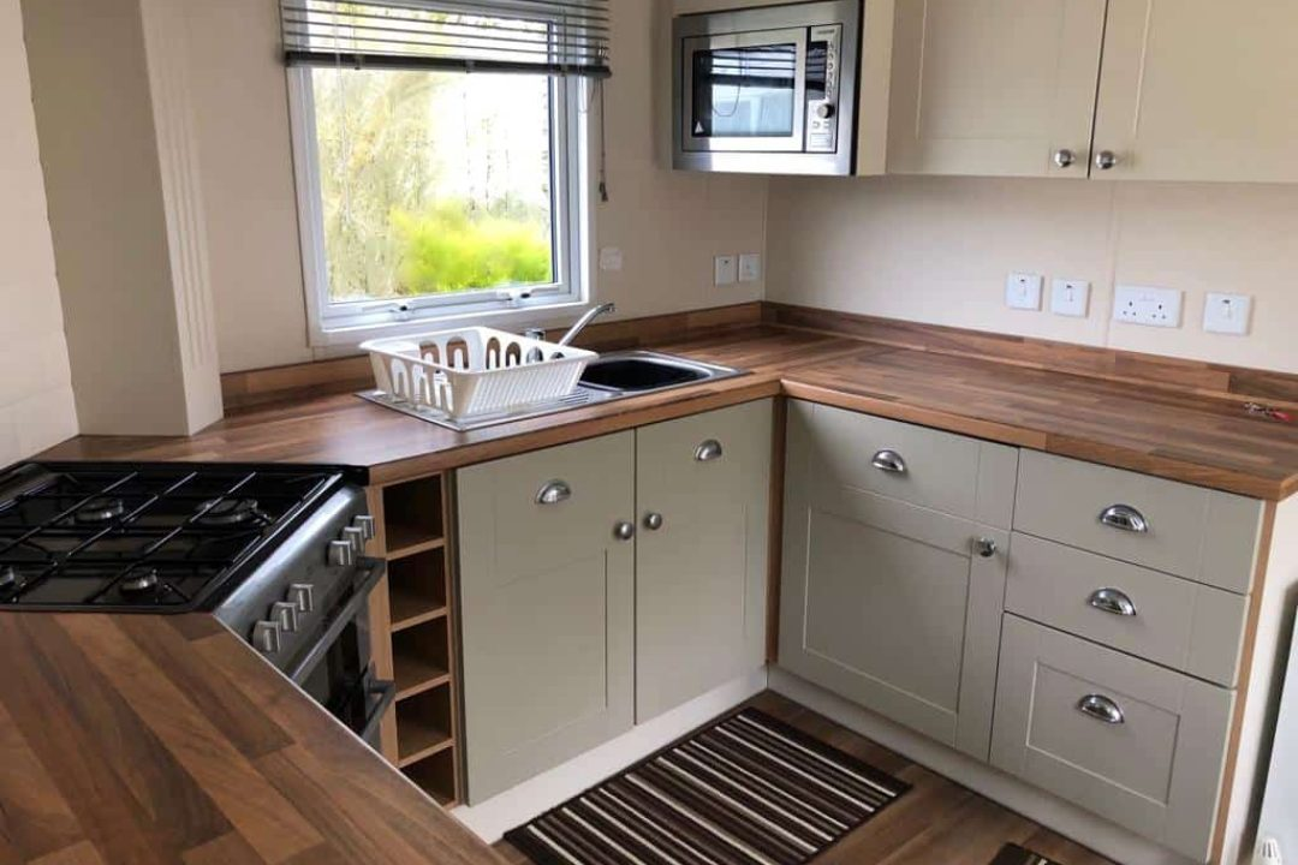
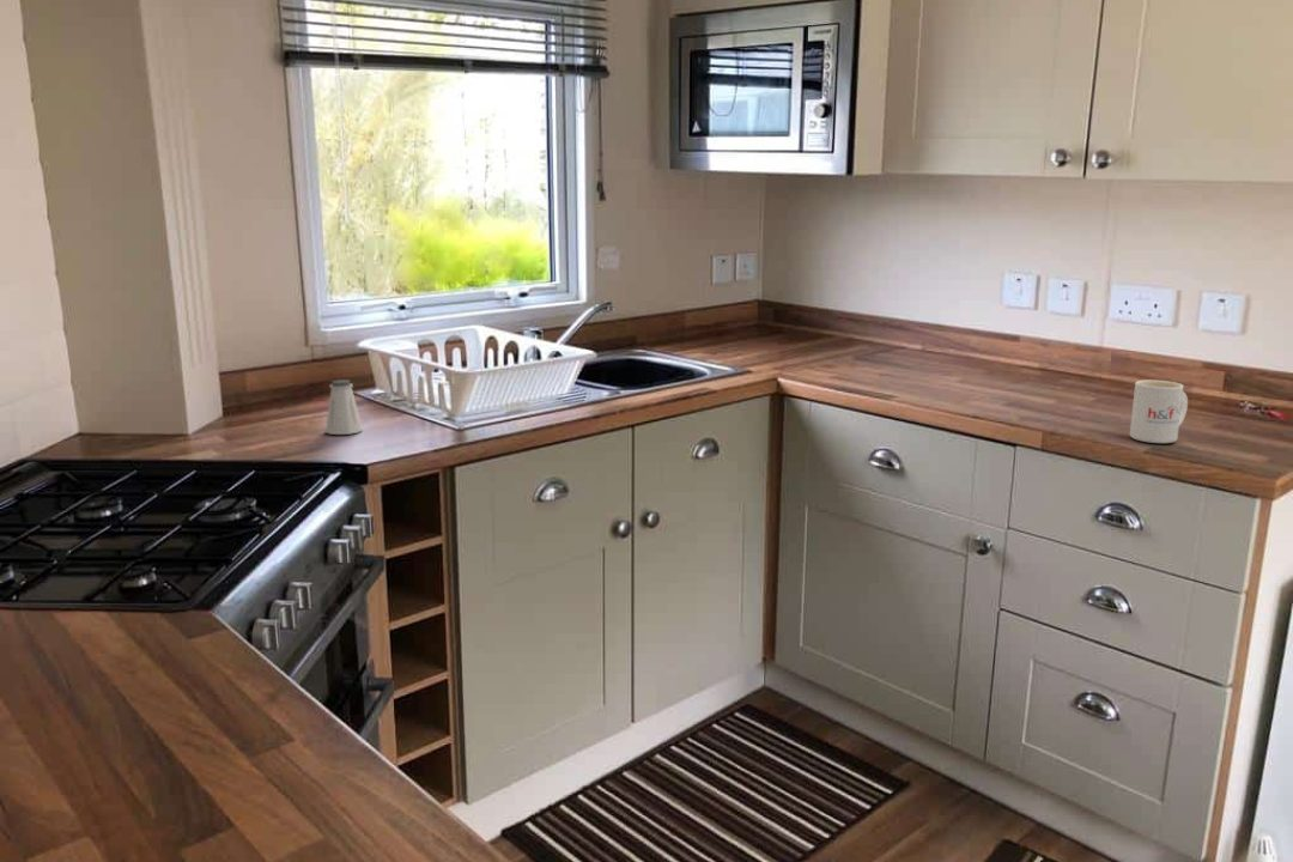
+ saltshaker (342, 406)
+ mug (1163, 411)
